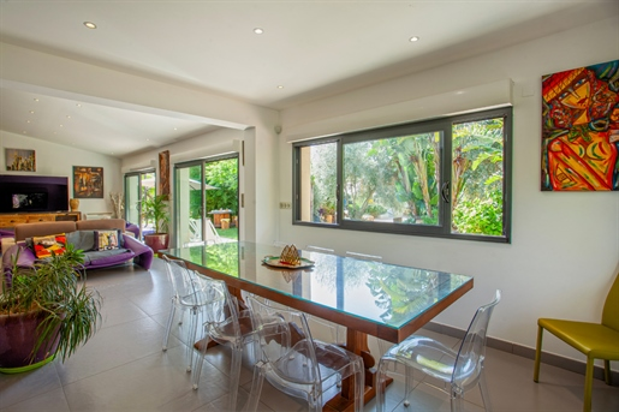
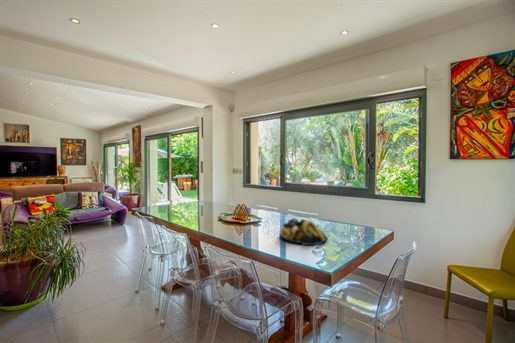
+ fruit bowl (303, 228)
